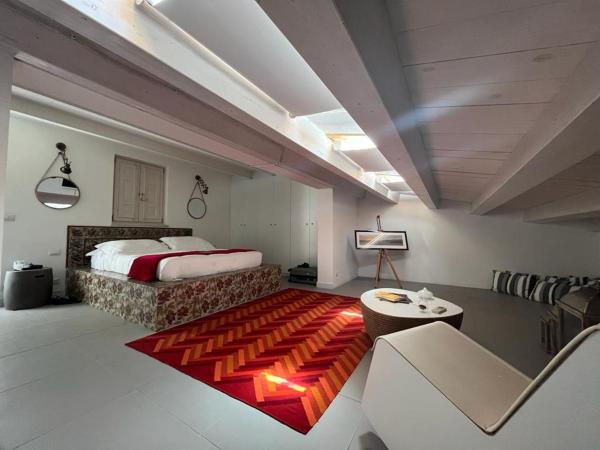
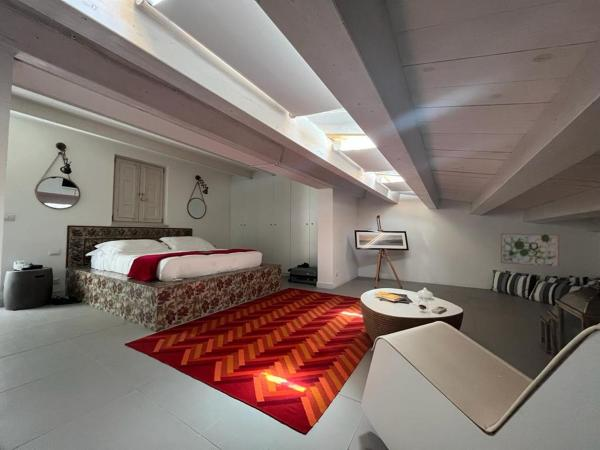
+ wall art (528, 249)
